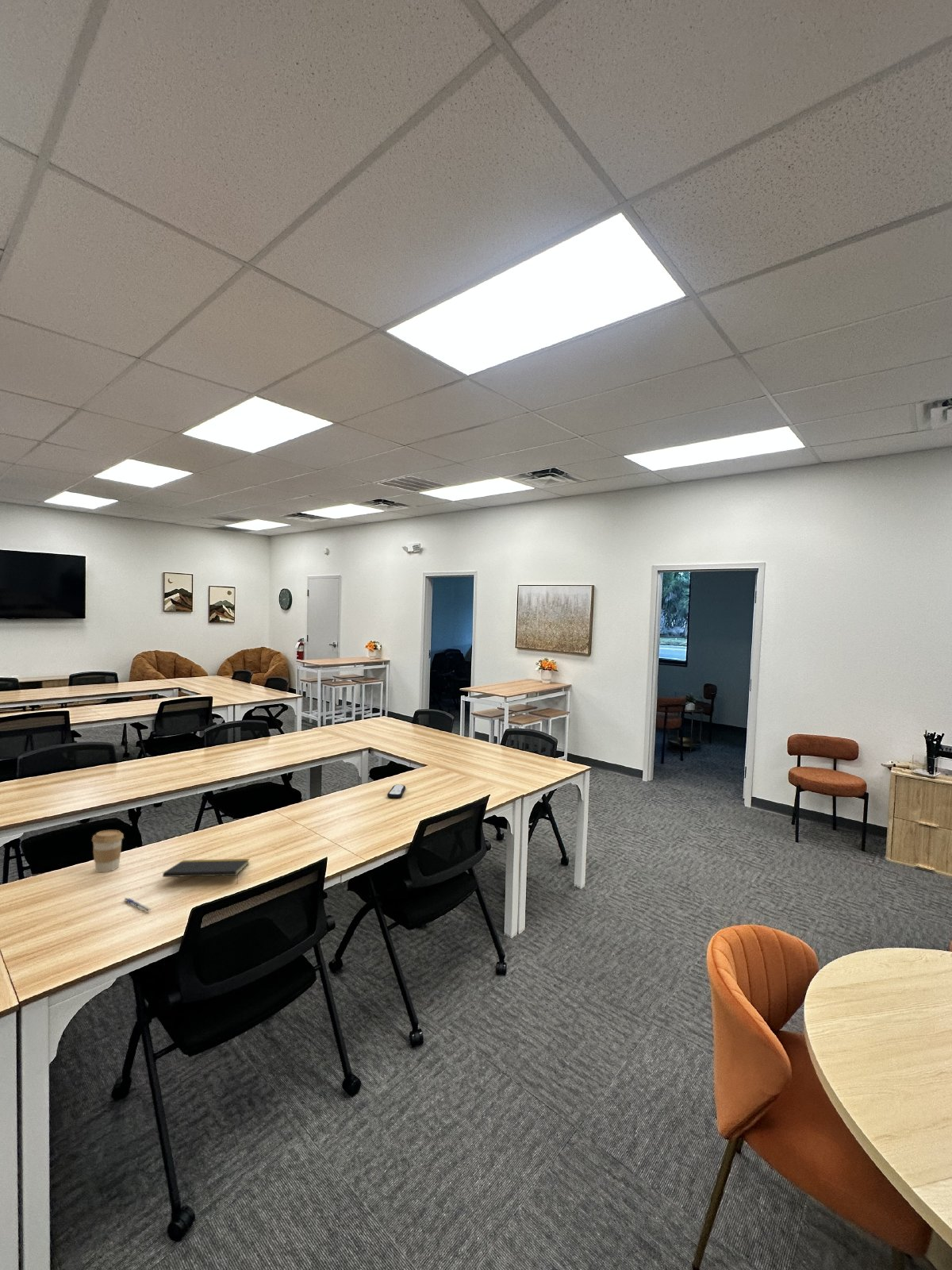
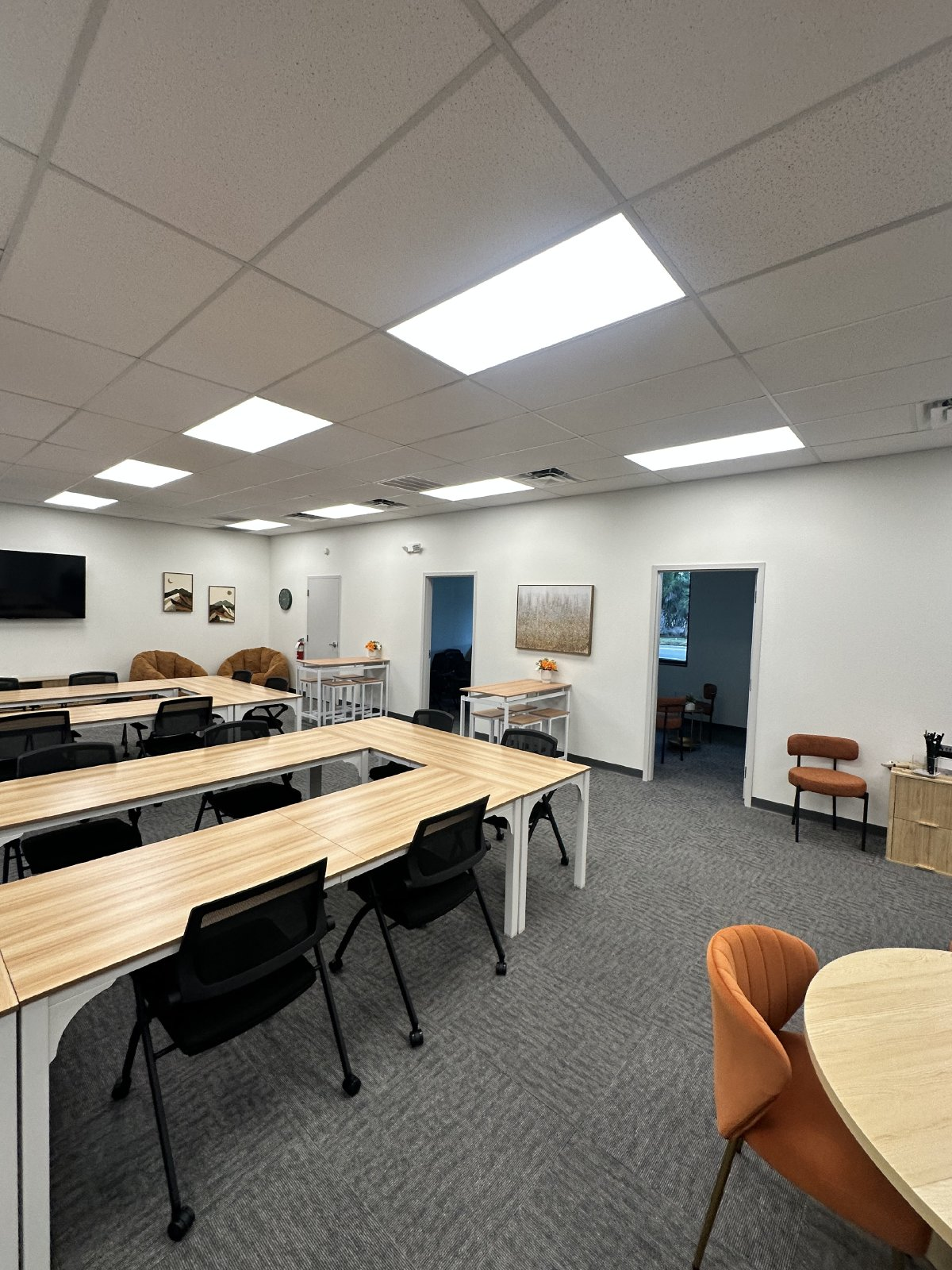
- pen (137, 904)
- remote control (397, 791)
- notepad (208, 868)
- coffee cup (107, 849)
